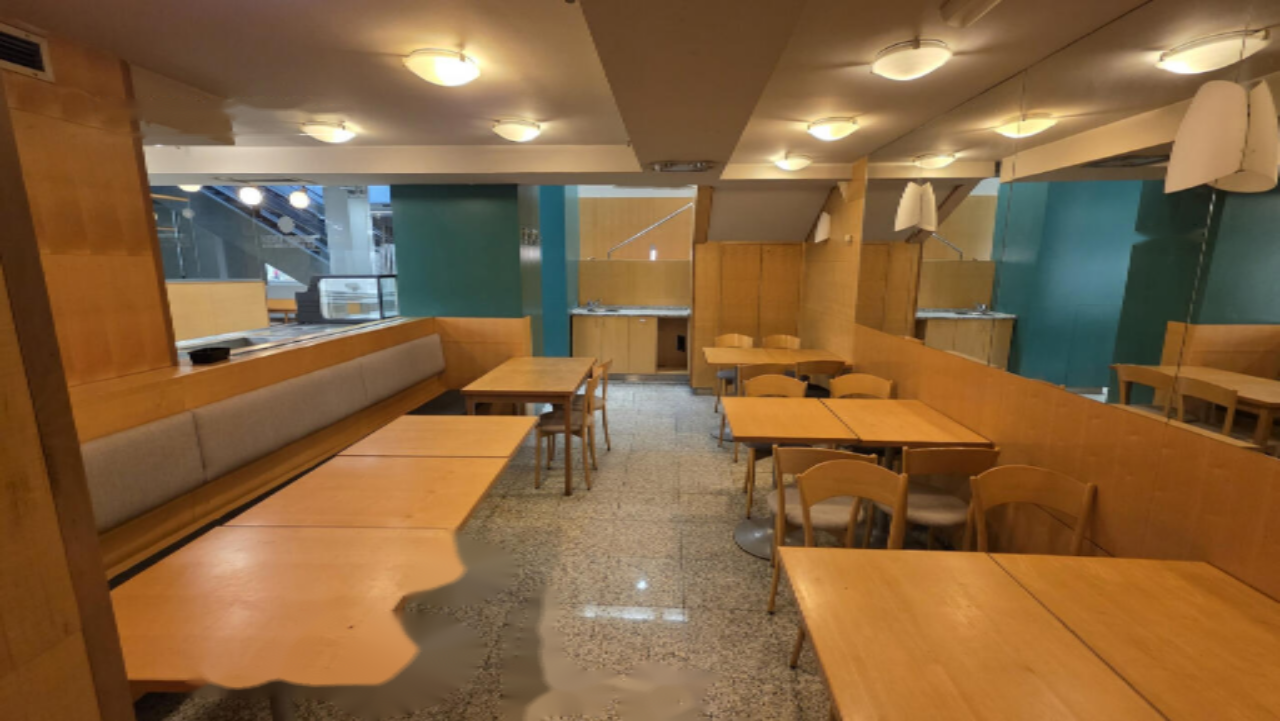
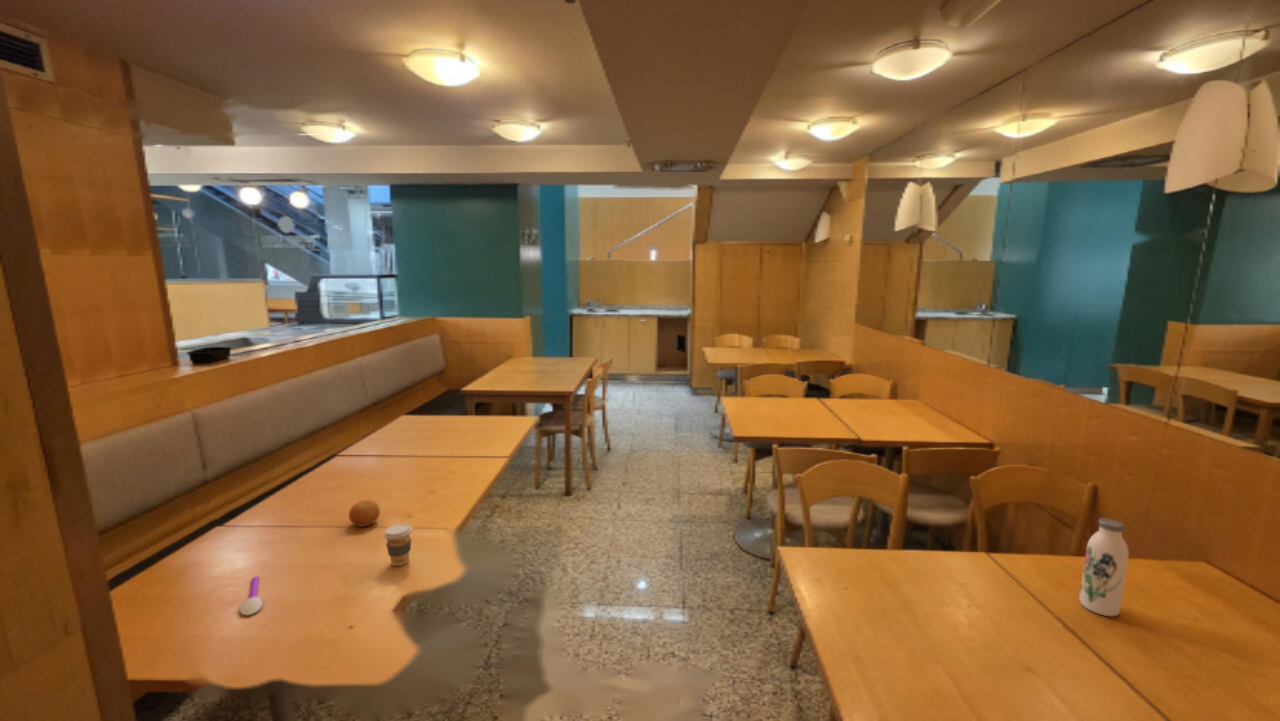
+ water bottle (1105, 564)
+ fruit (364, 513)
+ coffee cup (399, 545)
+ spoon (253, 593)
